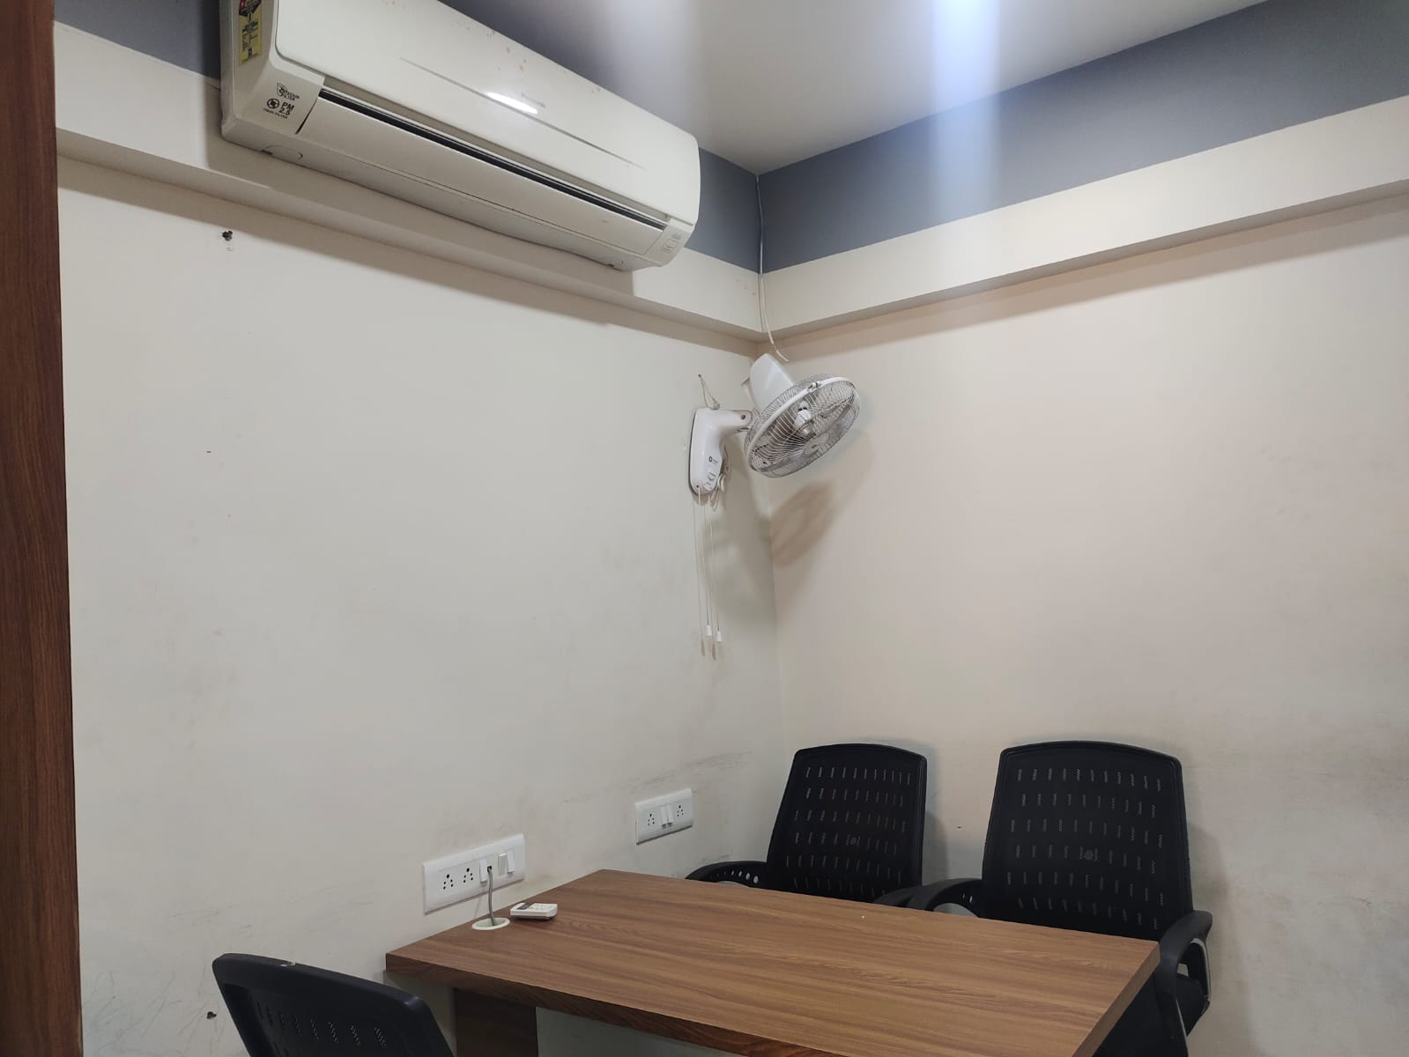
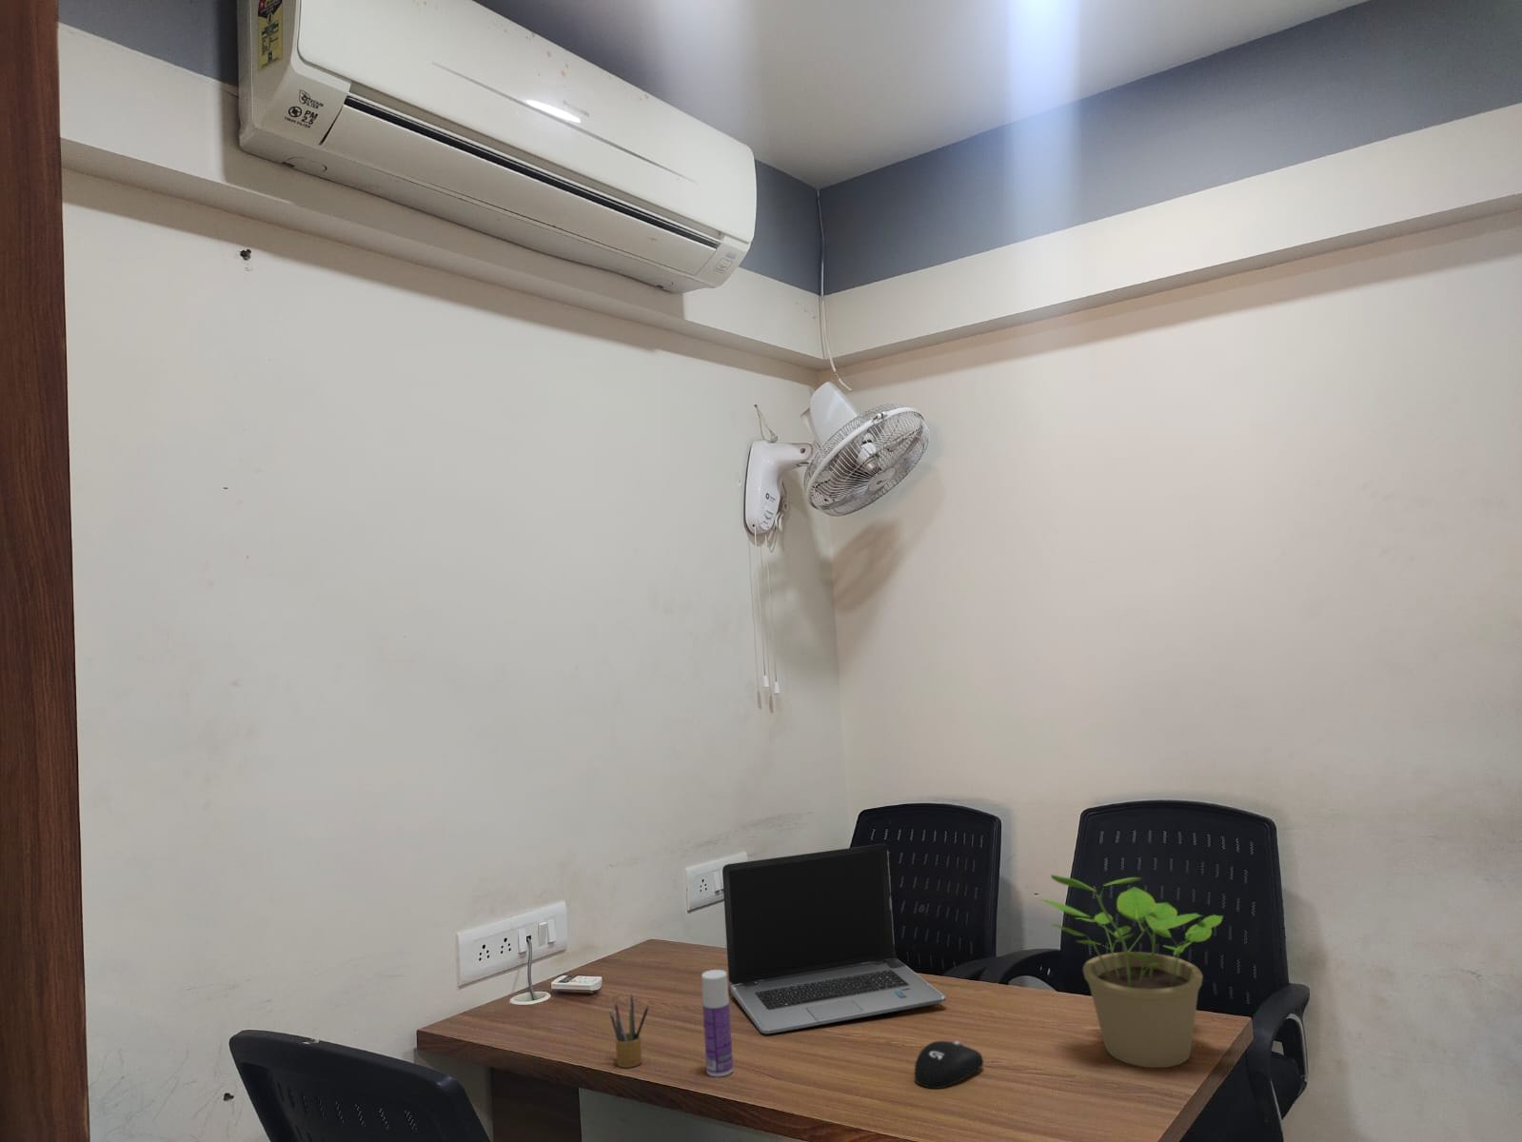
+ bottle (717, 1022)
+ computer mouse (945, 1060)
+ laptop computer (830, 933)
+ pencil box (630, 1030)
+ potted plant (1131, 952)
